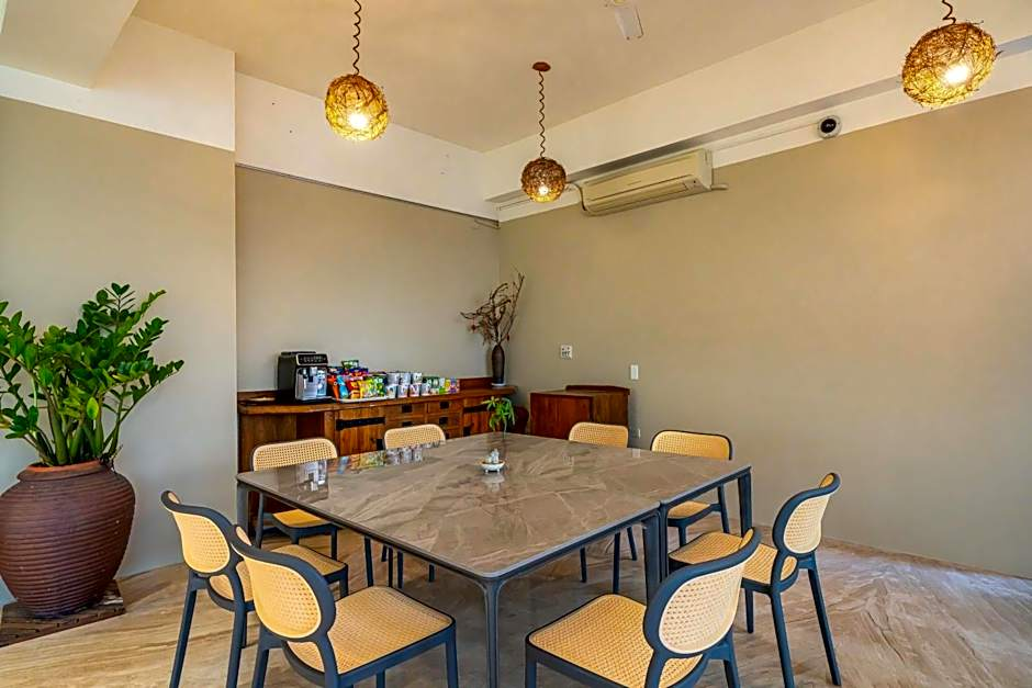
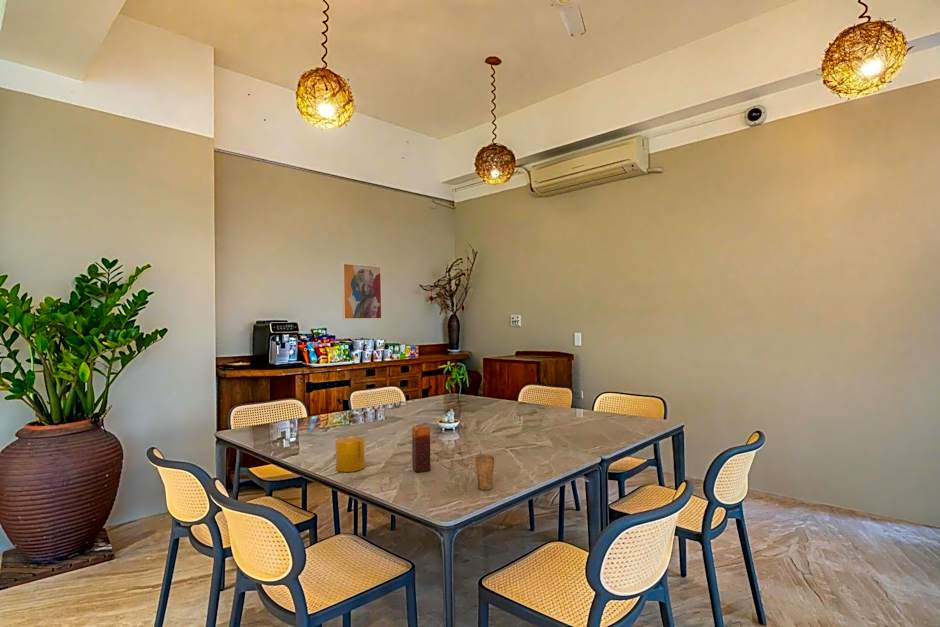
+ wall art (362, 292)
+ cup (485, 468)
+ cup (350, 453)
+ candle (421, 447)
